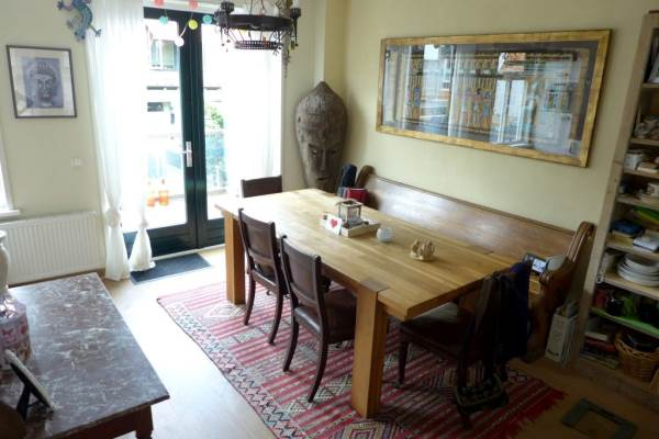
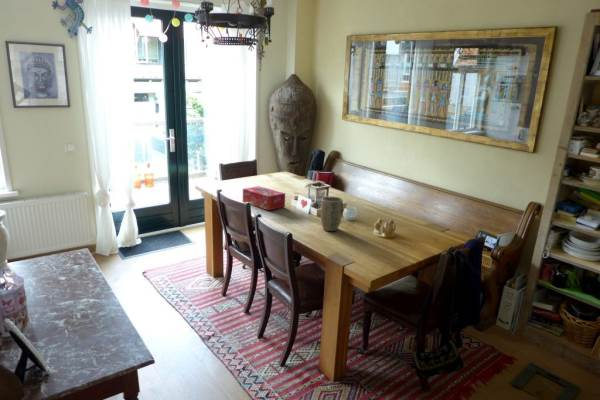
+ tissue box (263, 197)
+ plant pot (331, 214)
